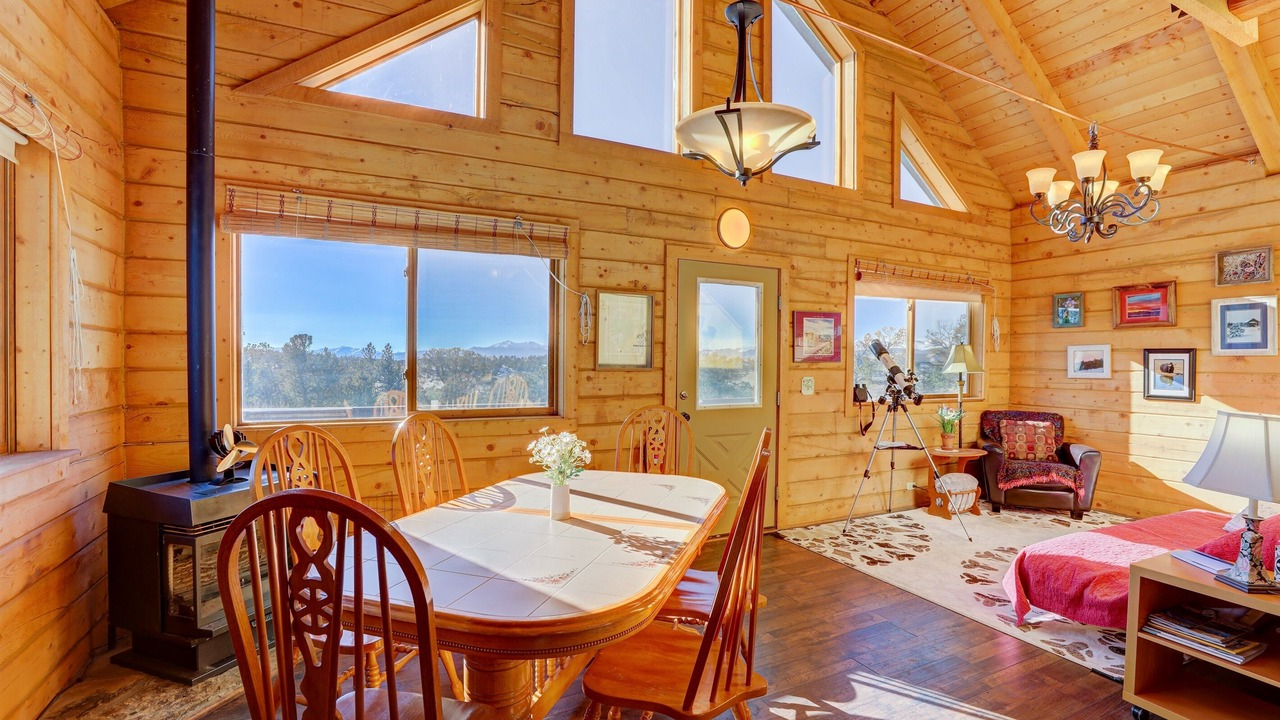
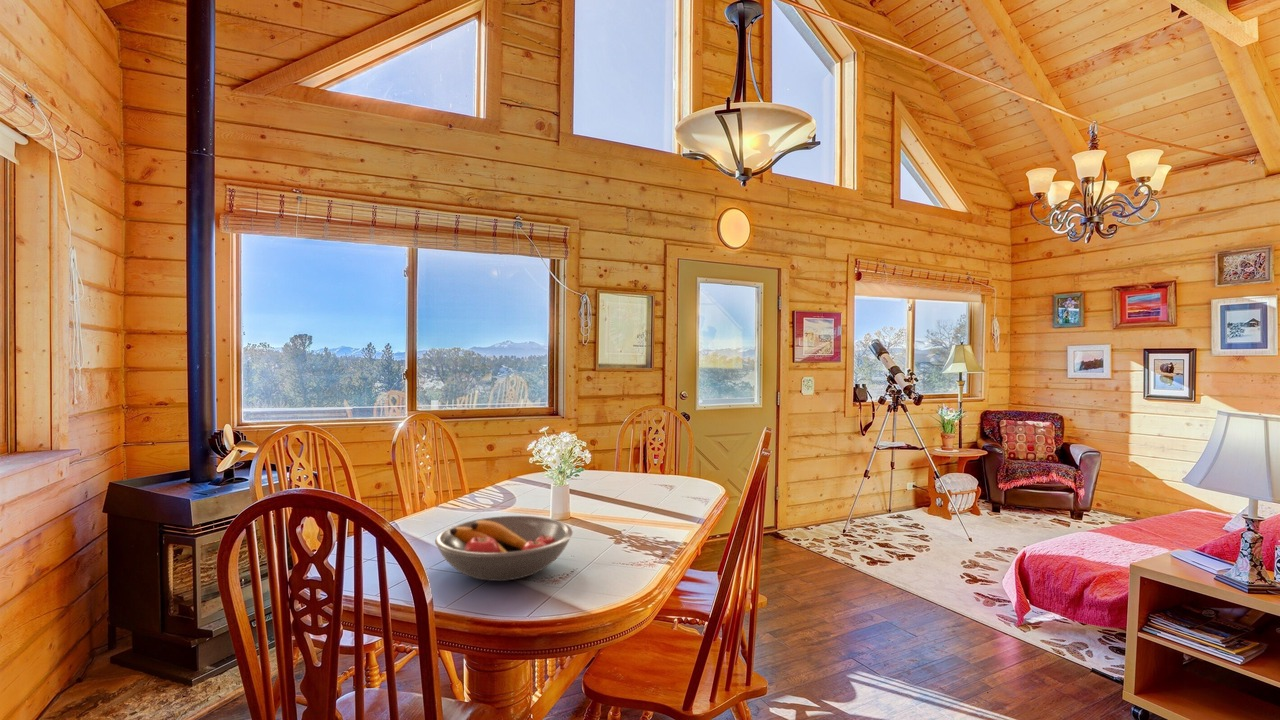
+ fruit bowl (505, 546)
